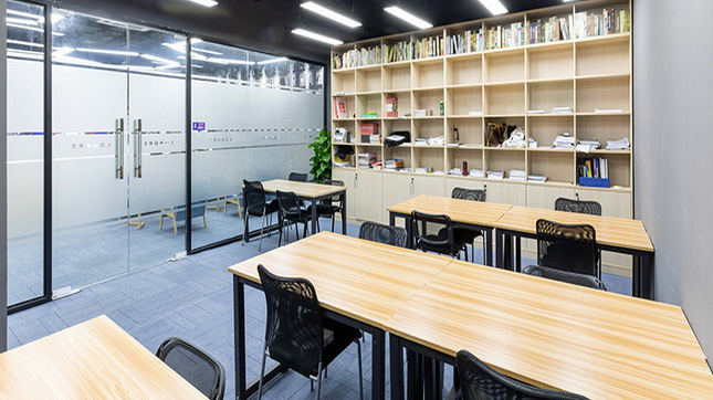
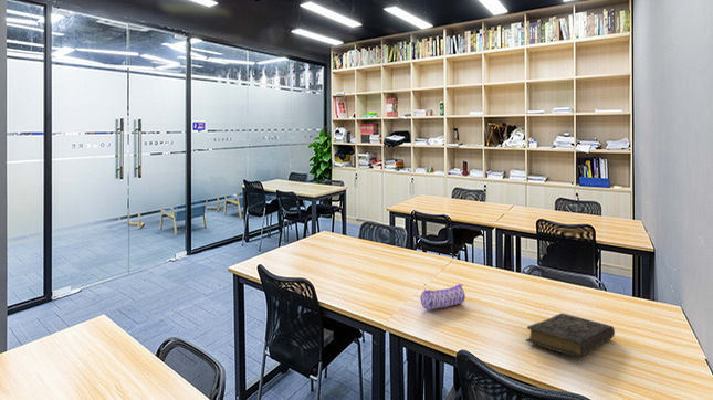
+ book (569, 333)
+ pencil case (442, 296)
